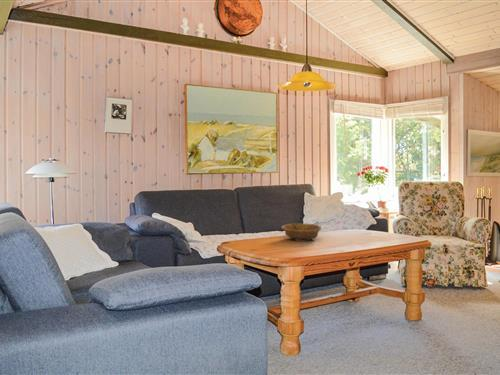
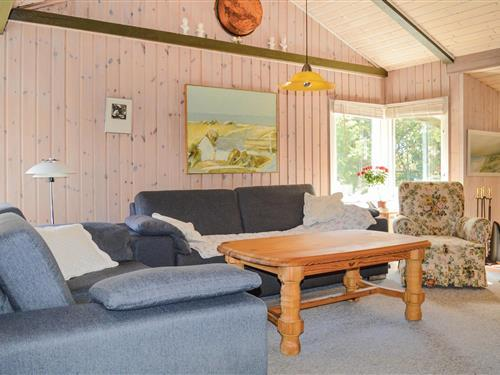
- decorative bowl (301, 232)
